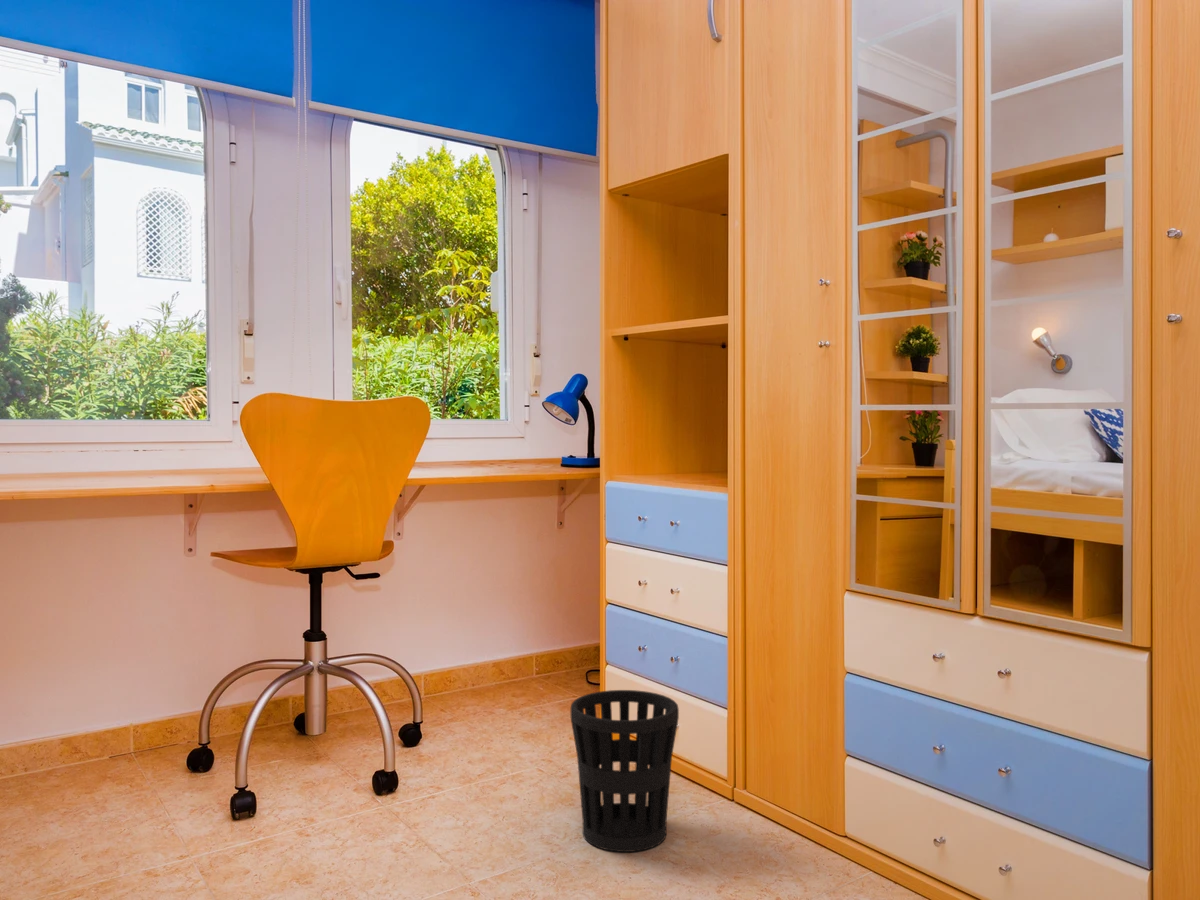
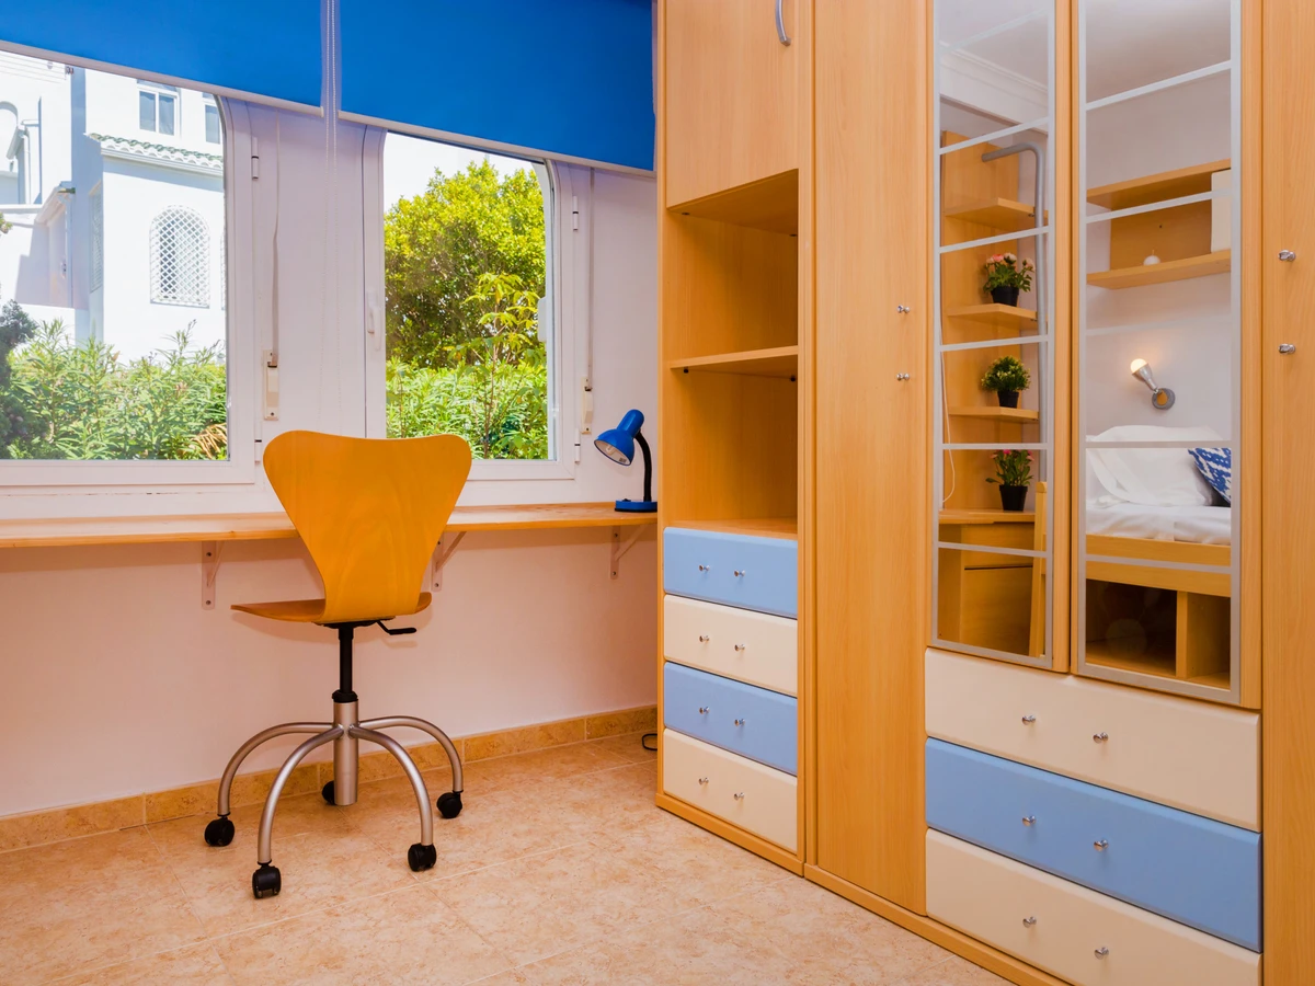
- wastebasket (624, 768)
